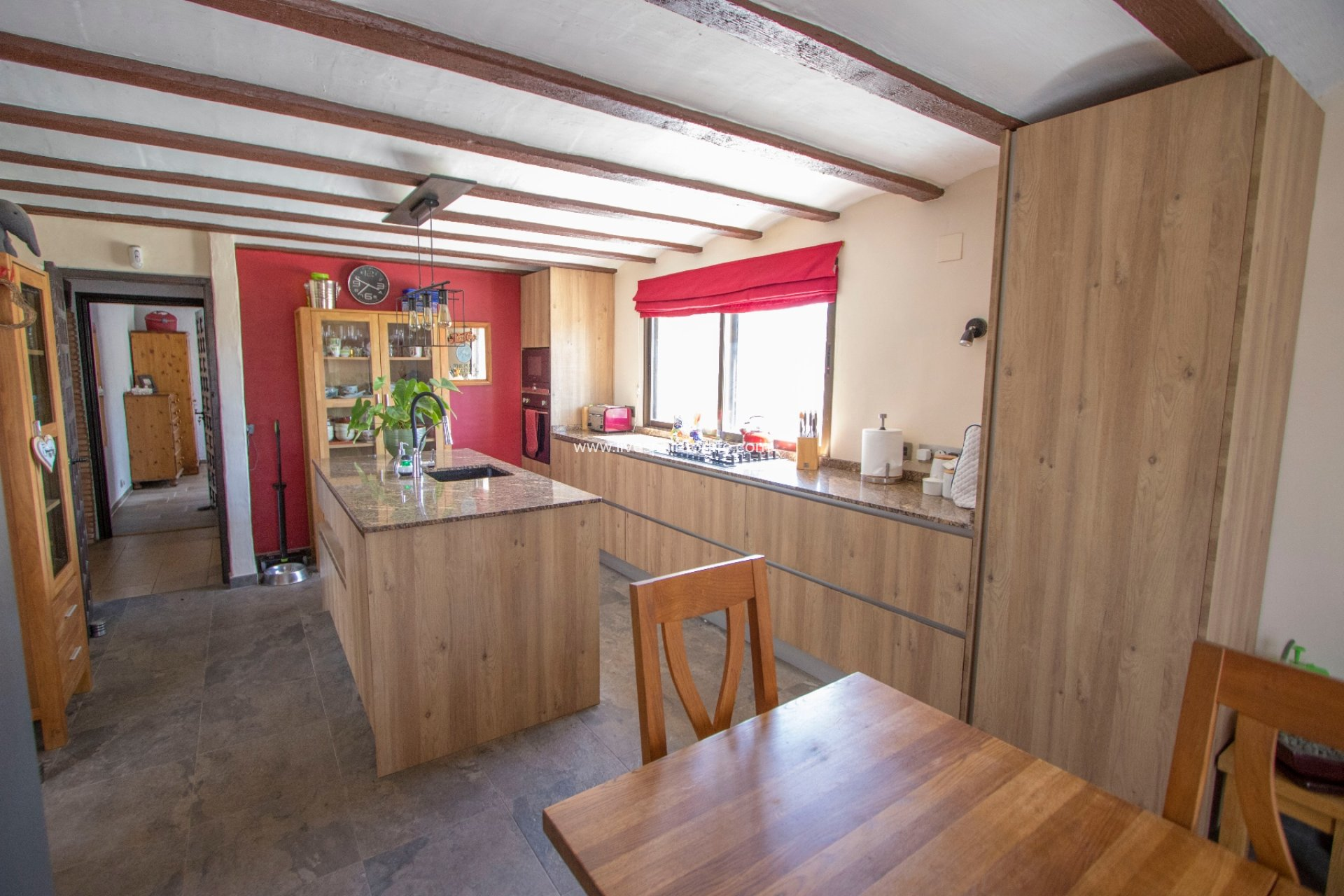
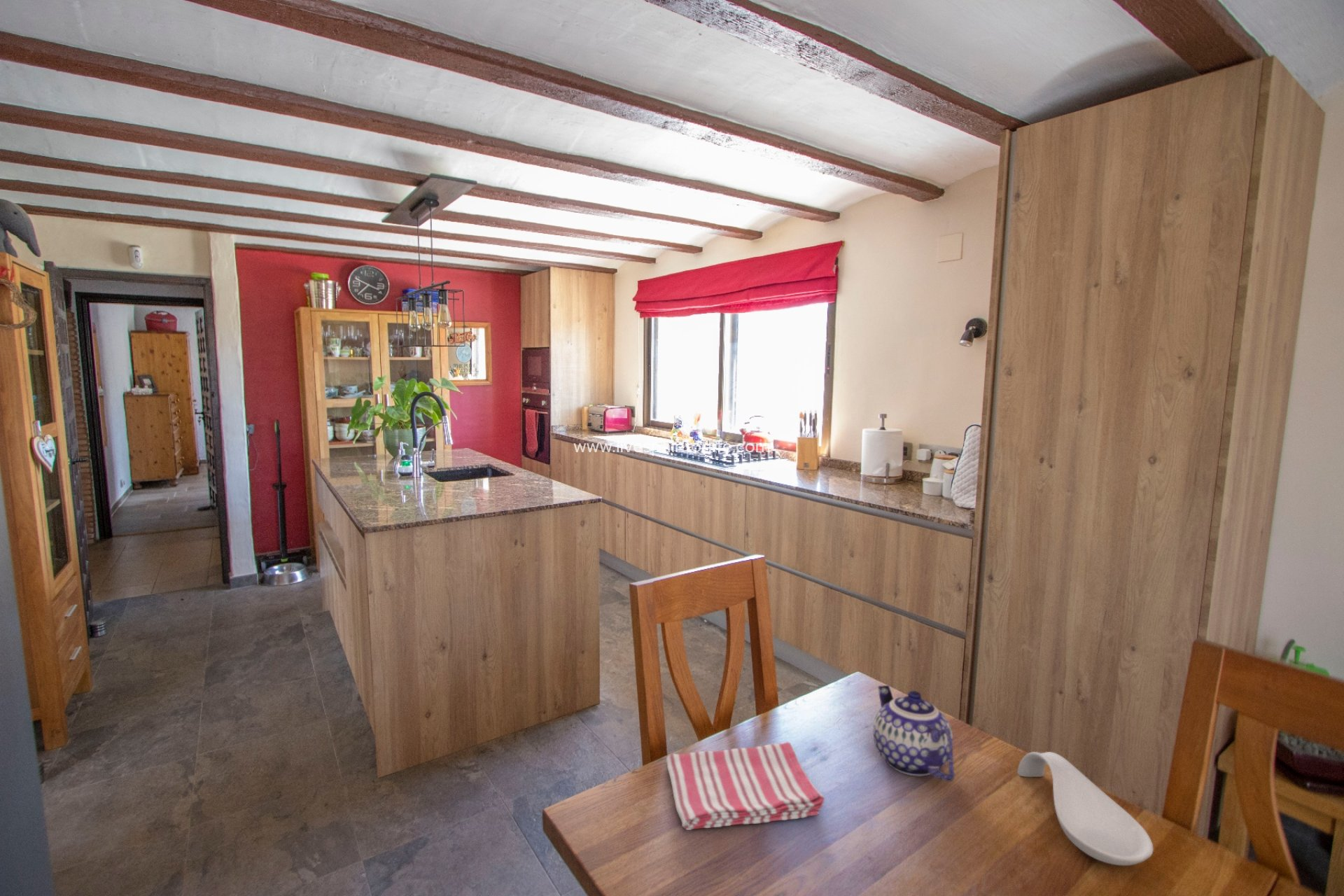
+ spoon rest (1075, 800)
+ dish towel (740, 779)
+ teapot (913, 727)
